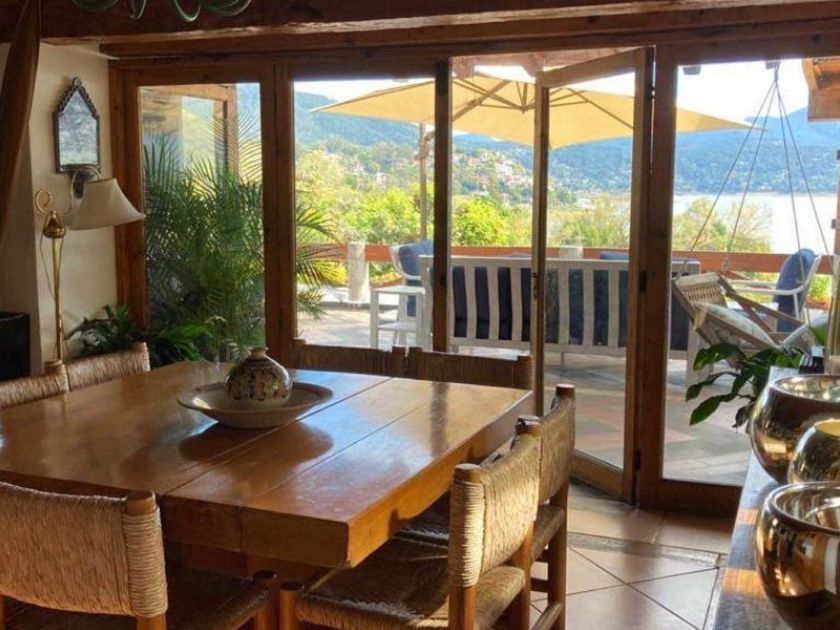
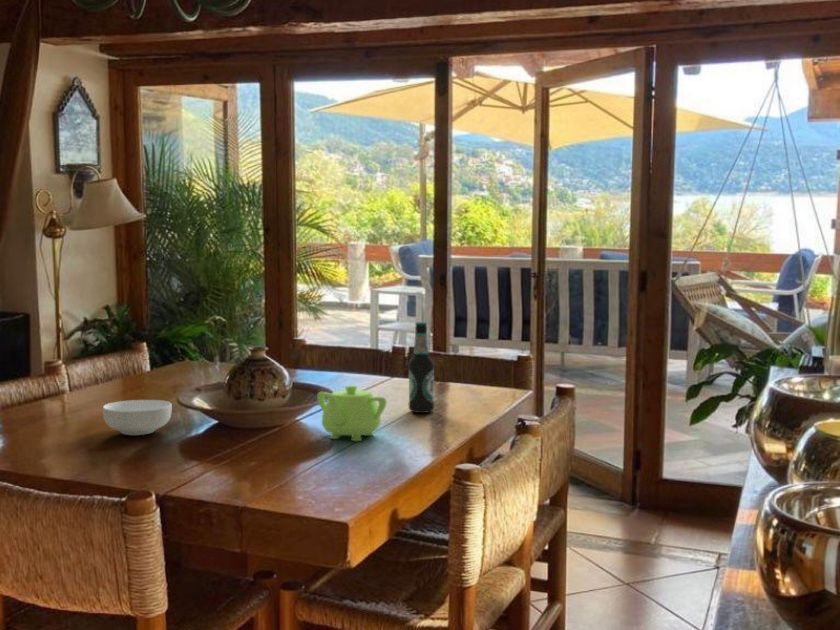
+ teapot (349, 412)
+ cereal bowl (138, 418)
+ bottle (421, 367)
